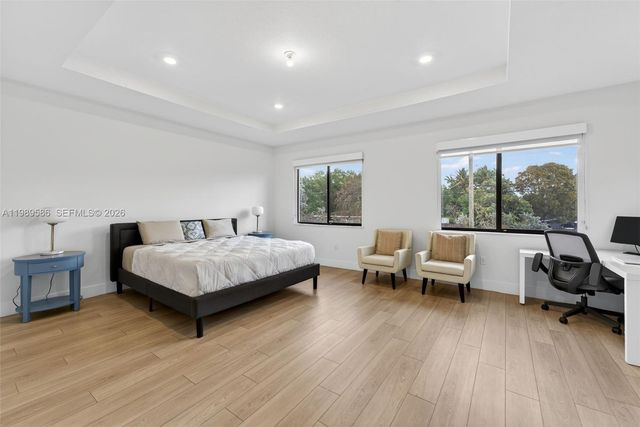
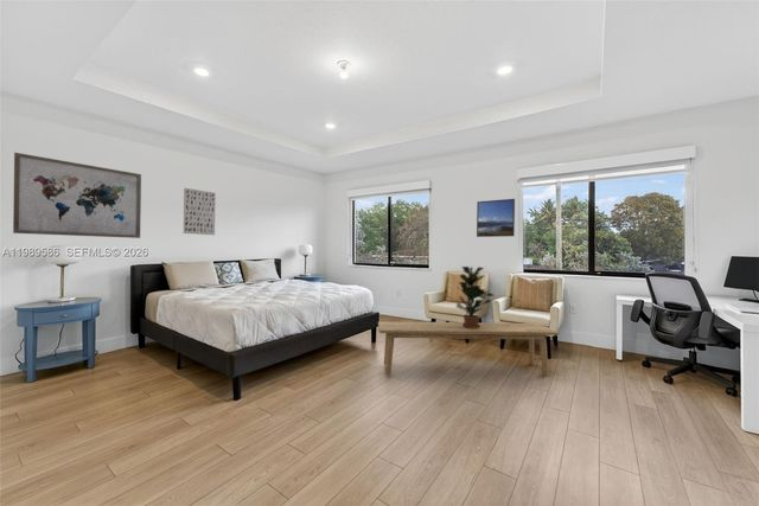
+ wall art (84, 200)
+ wall art (199, 212)
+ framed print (495, 218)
+ potted plant (474, 296)
+ bench (463, 338)
